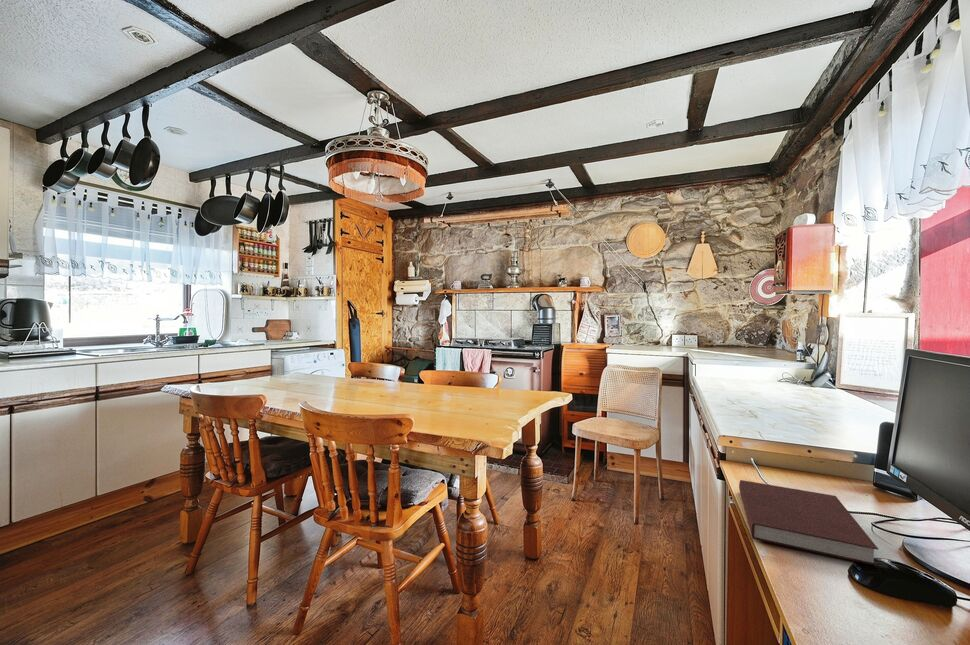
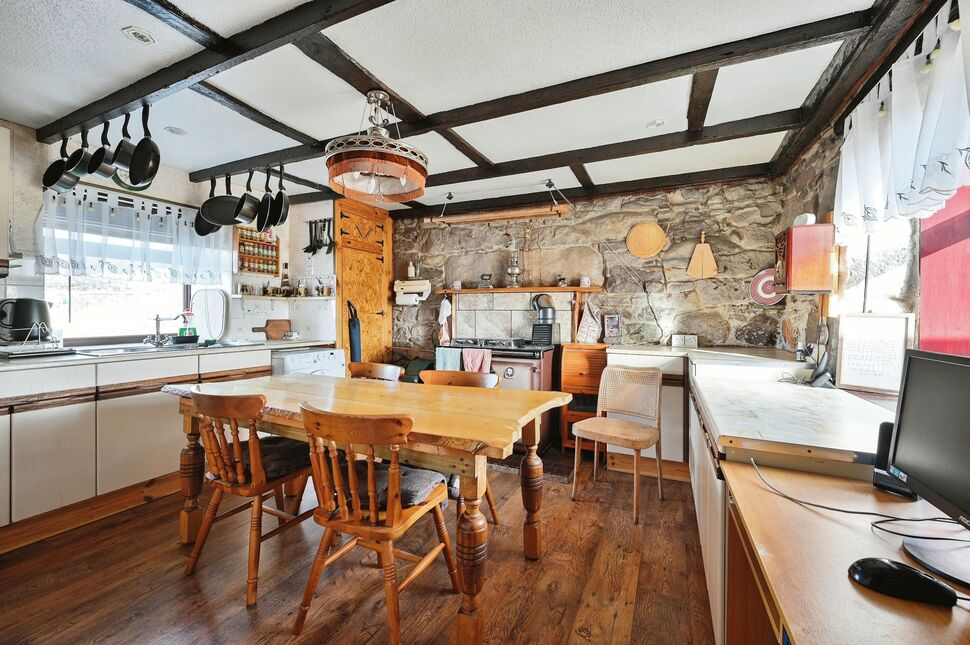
- notebook (796, 515)
